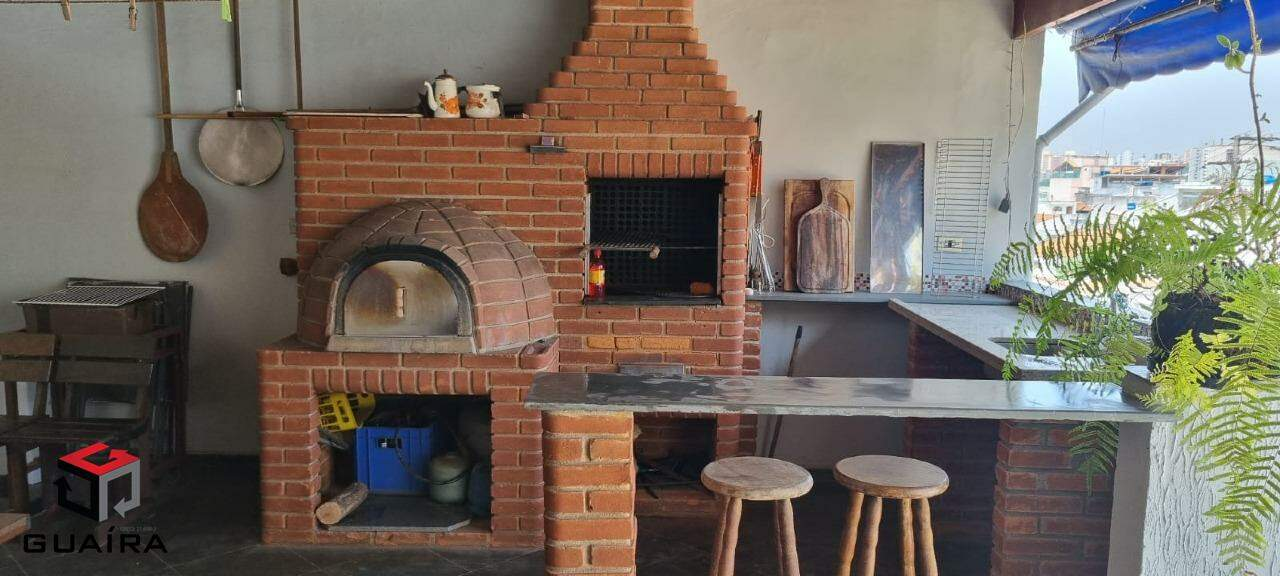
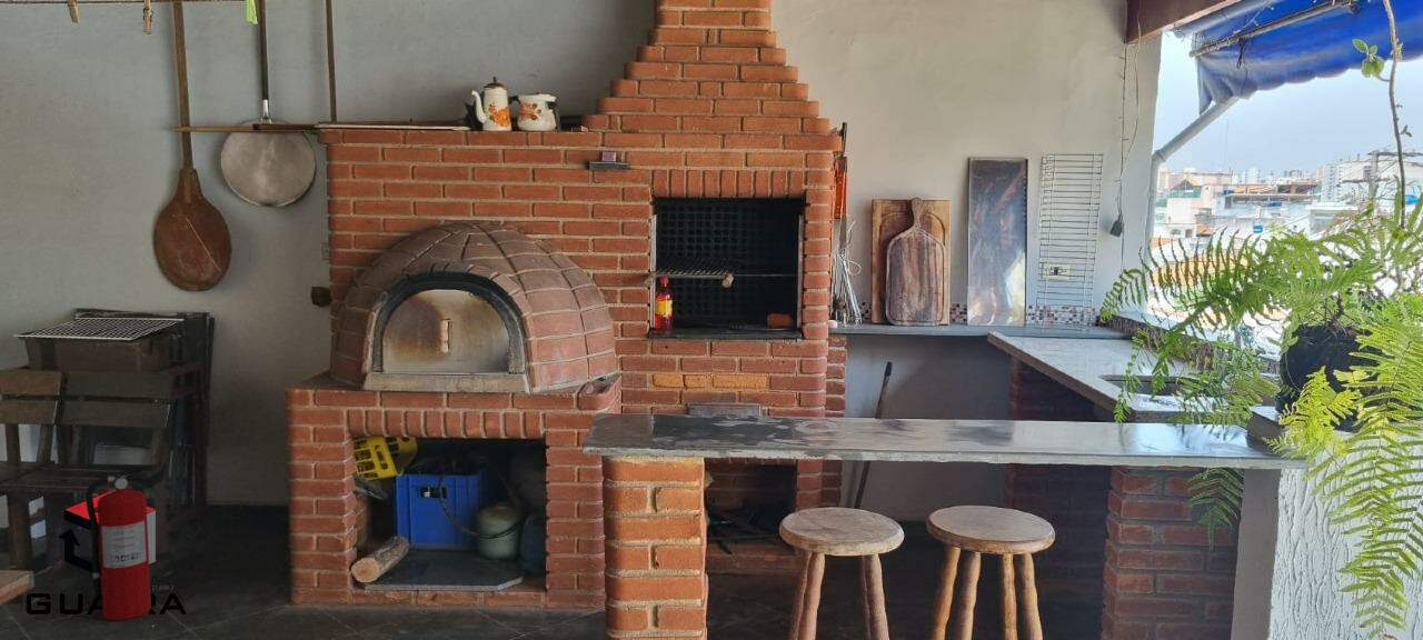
+ fire extinguisher (122, 540)
